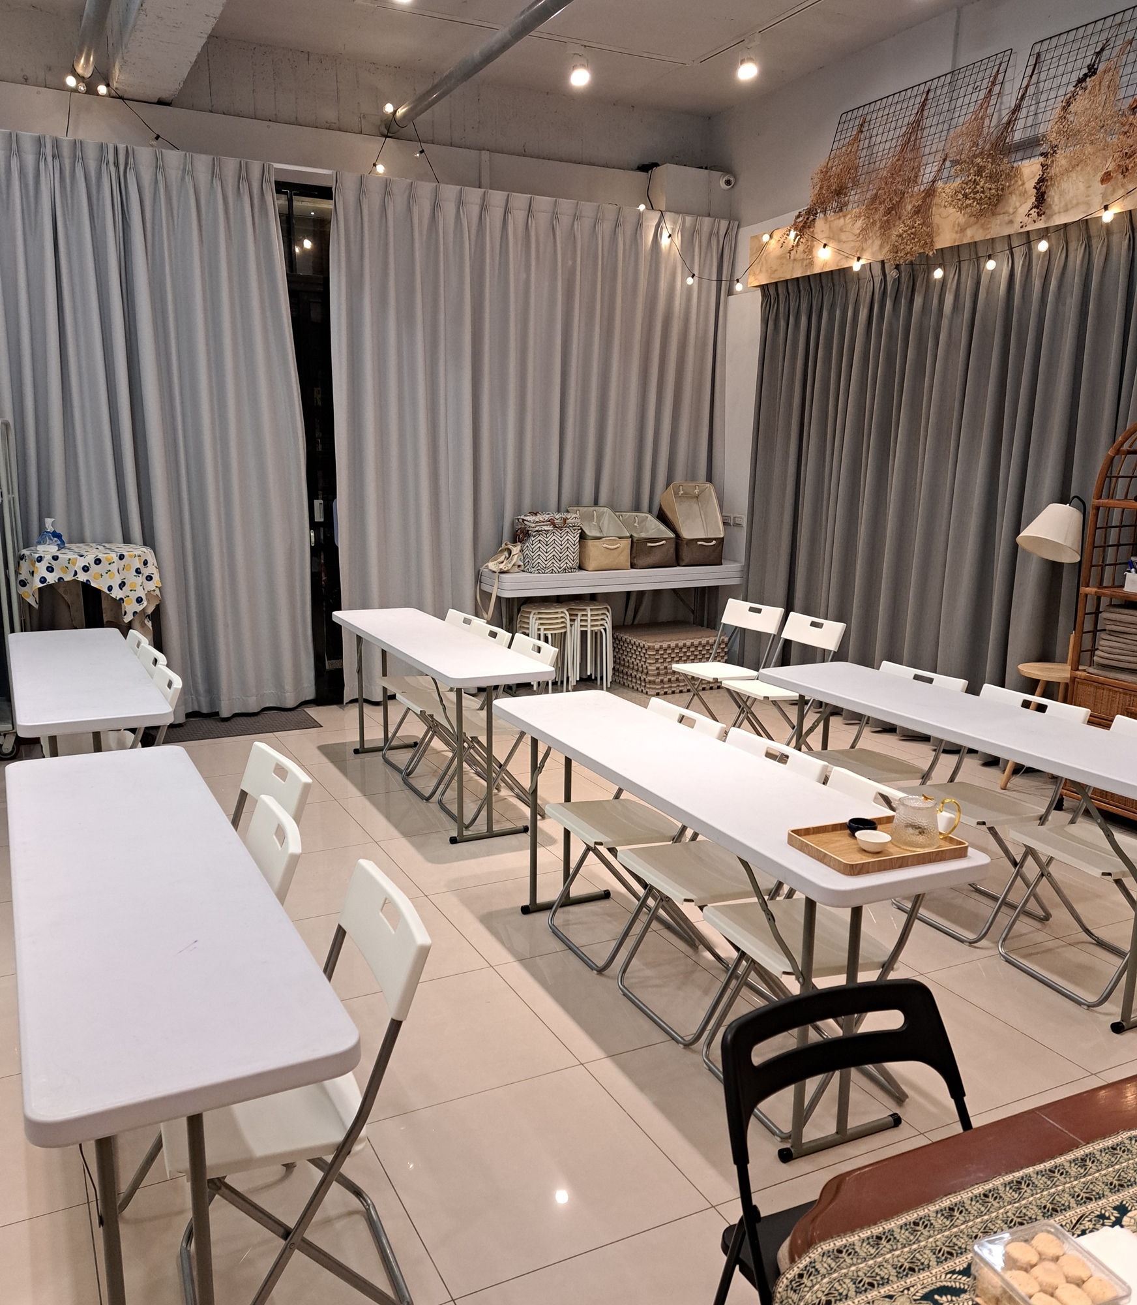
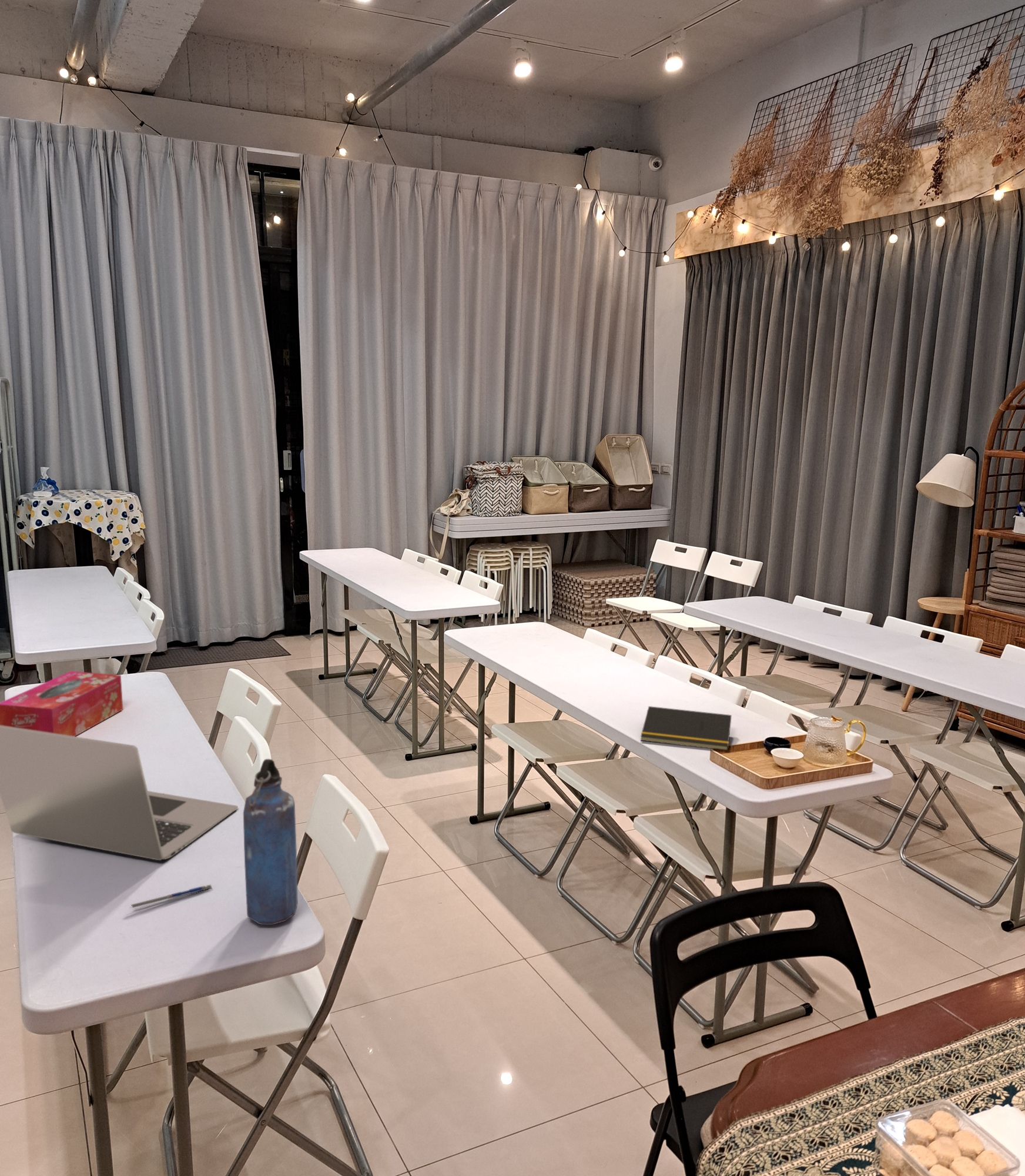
+ laptop (117, 769)
+ pen (171, 896)
+ notepad (686, 727)
+ water bottle (269, 839)
+ tissue box (63, 707)
